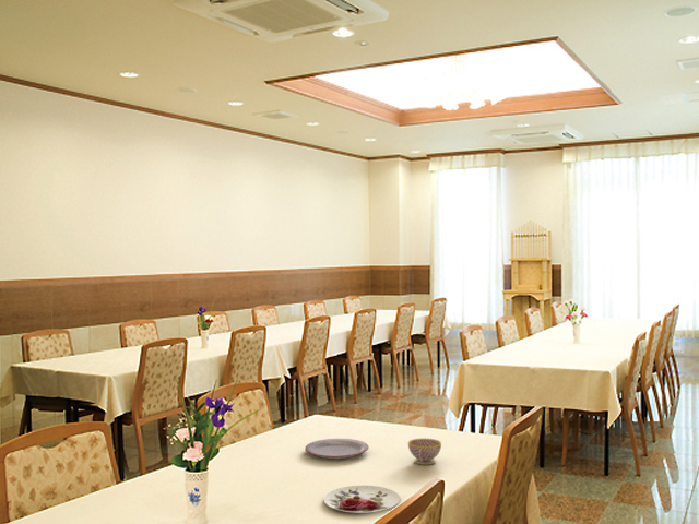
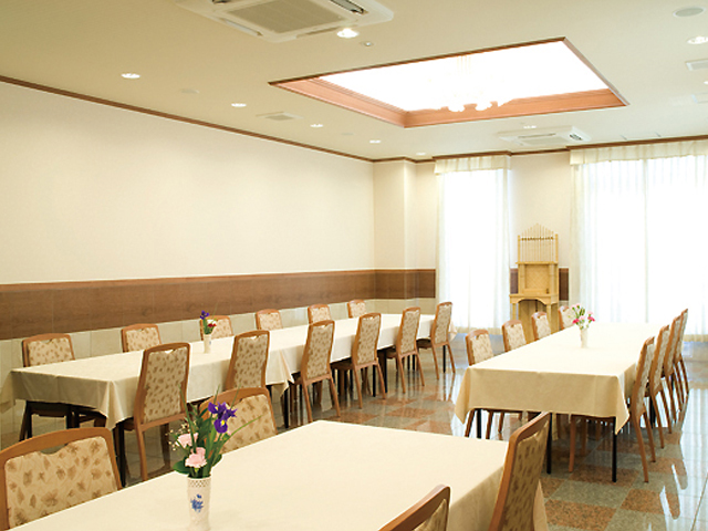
- teacup (423, 452)
- plate (362, 498)
- plate (336, 449)
